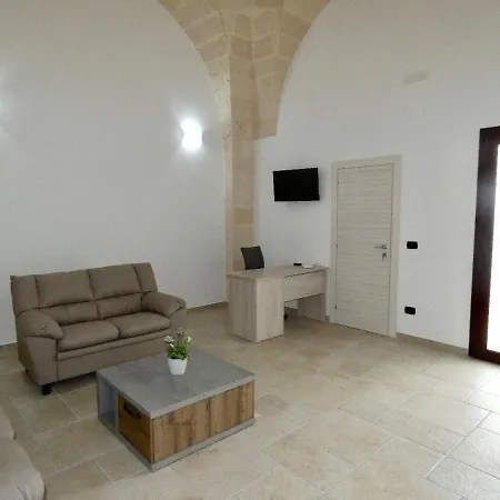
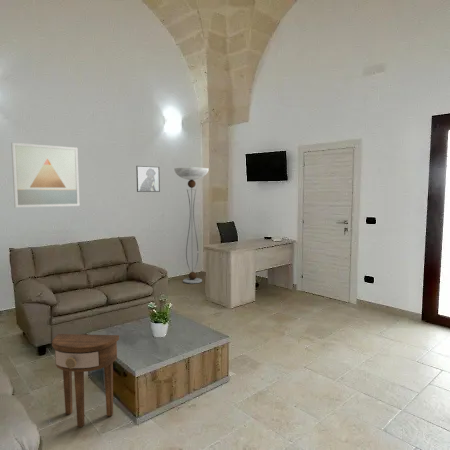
+ wall art (47, 176)
+ side table (83, 377)
+ floor lamp (192, 225)
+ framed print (148, 179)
